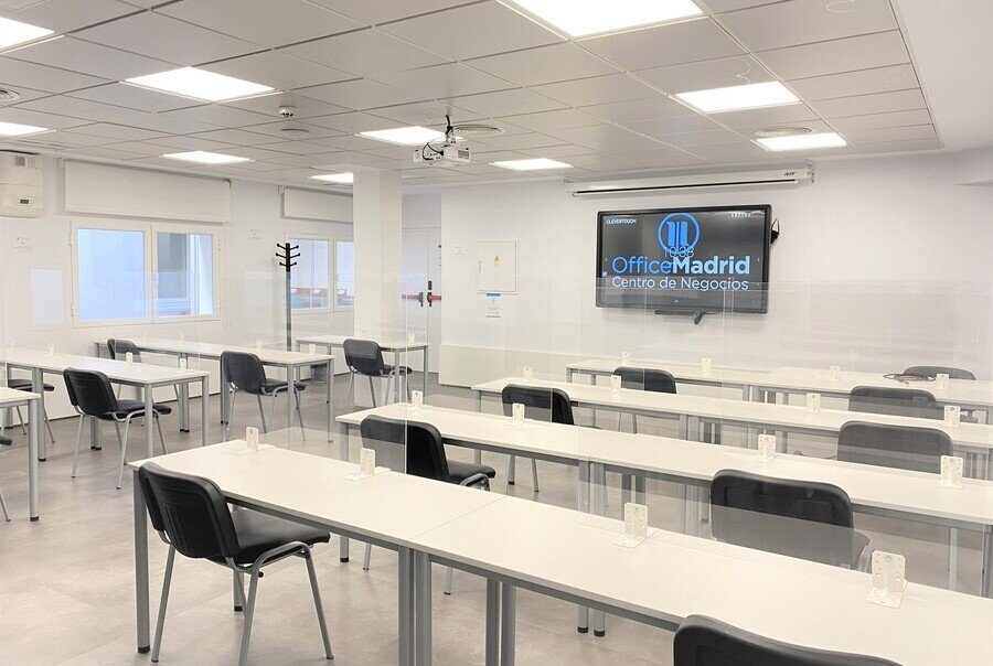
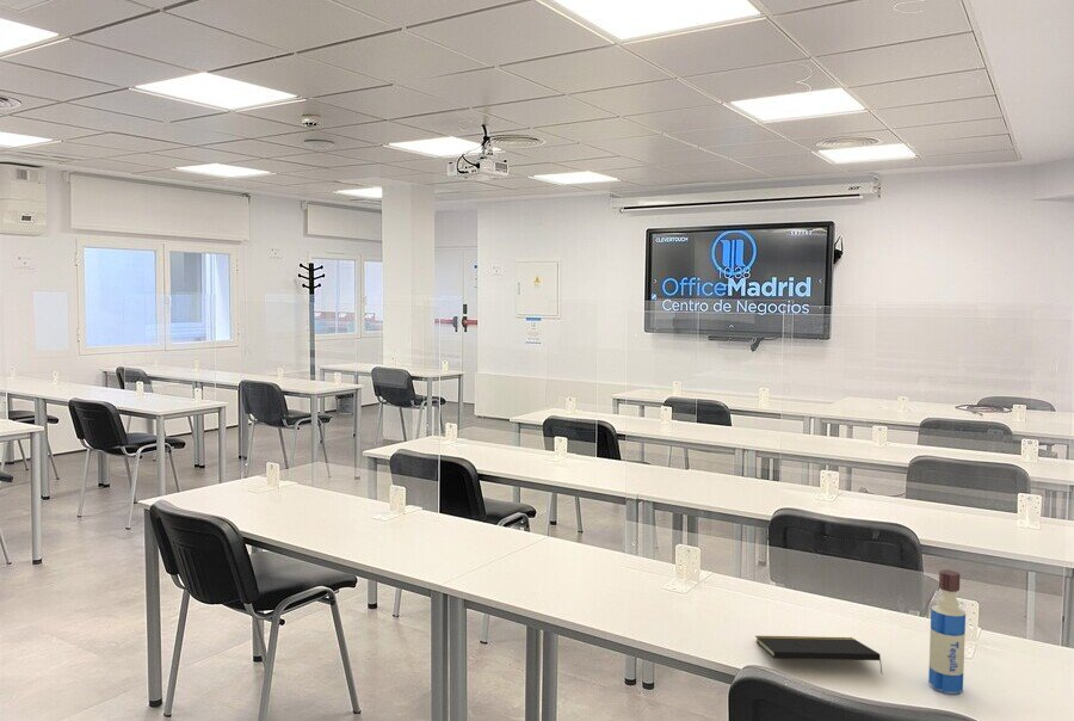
+ tequila bottle (948, 630)
+ notepad (814, 647)
